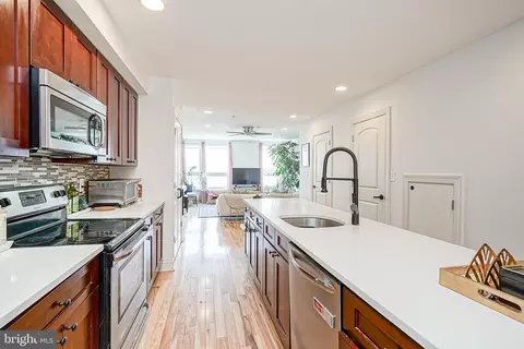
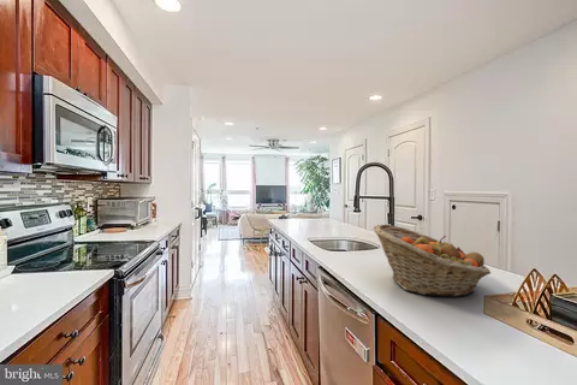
+ fruit basket (426, 255)
